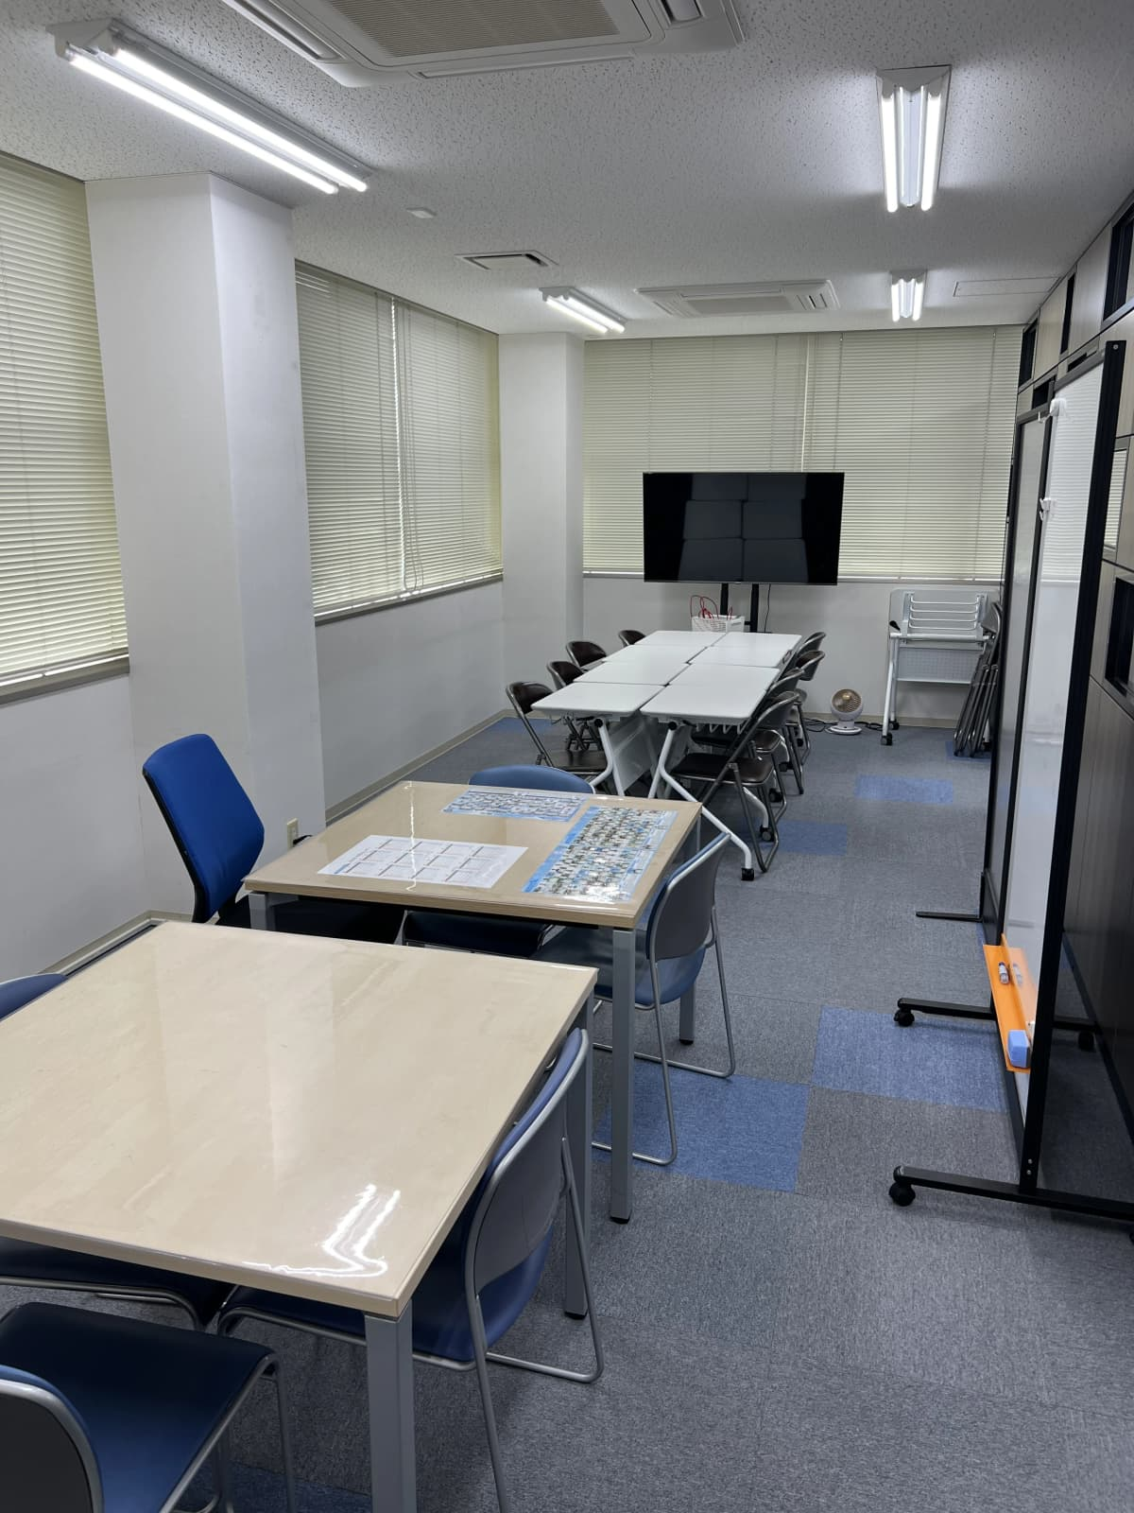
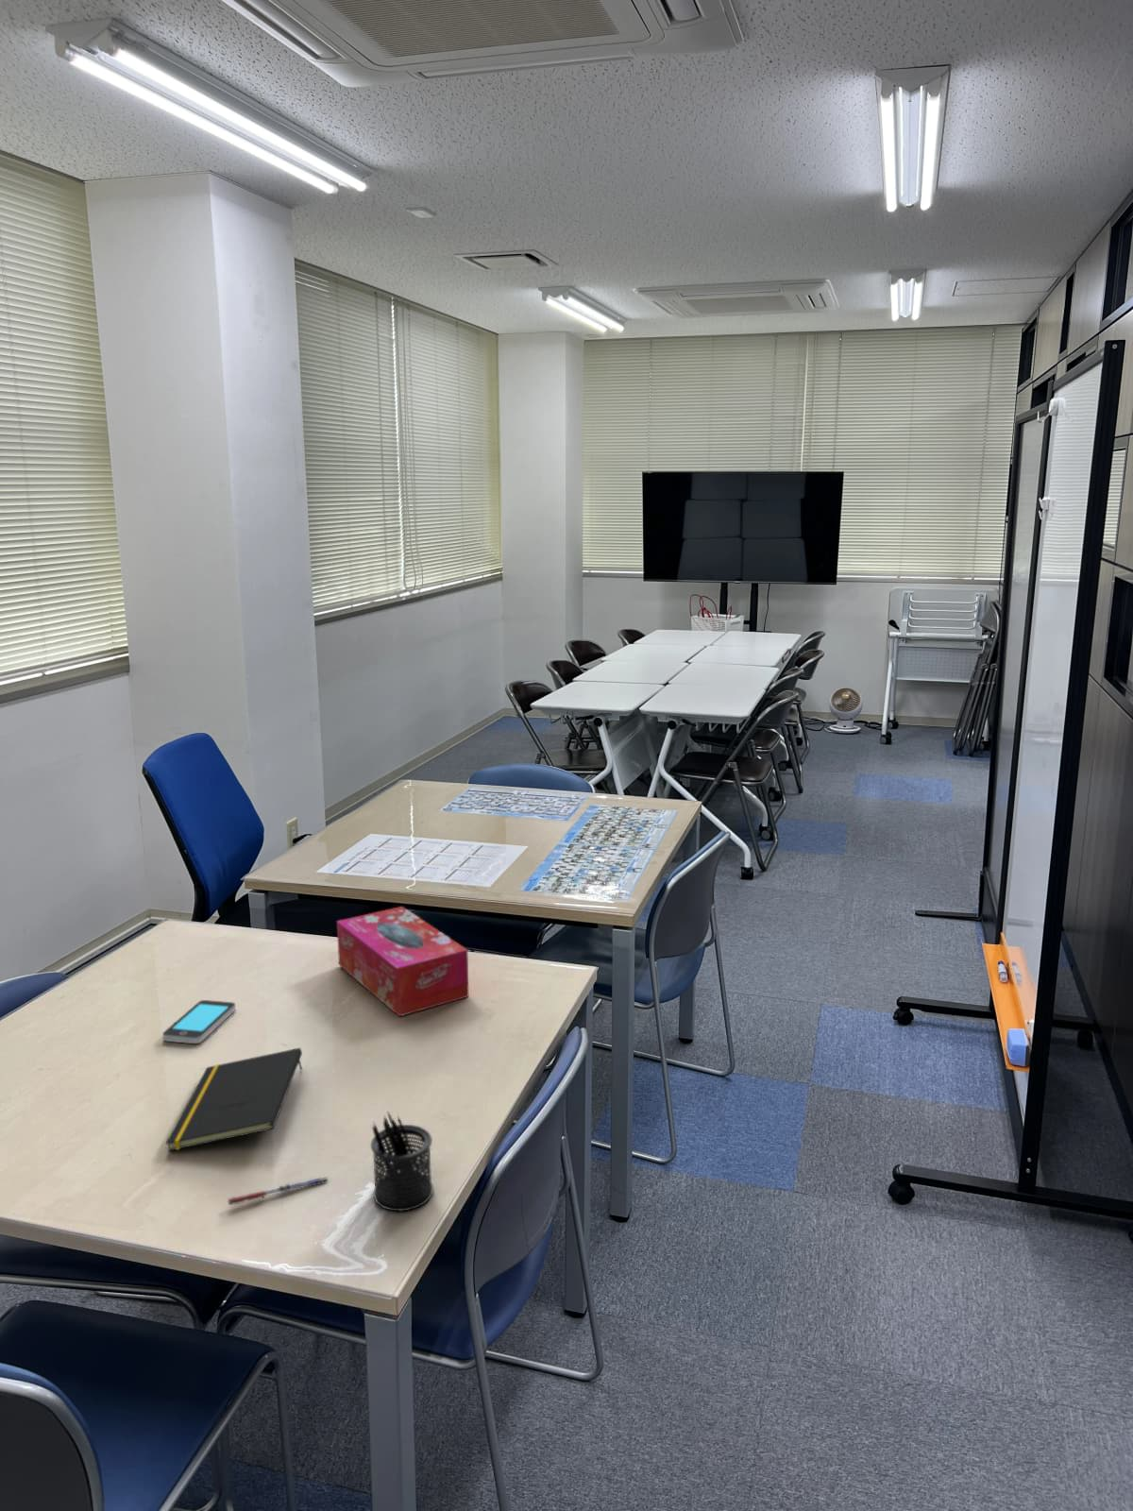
+ smartphone (200, 1021)
+ pen (278, 1189)
+ pen holder (401, 1154)
+ tissue box (400, 958)
+ notepad (238, 1096)
